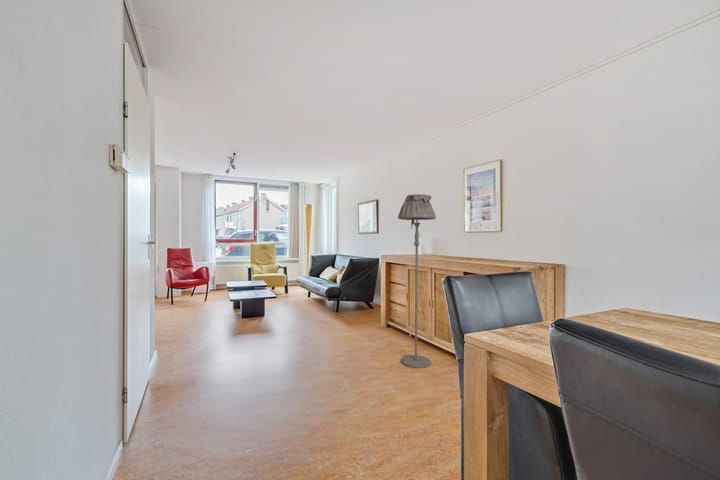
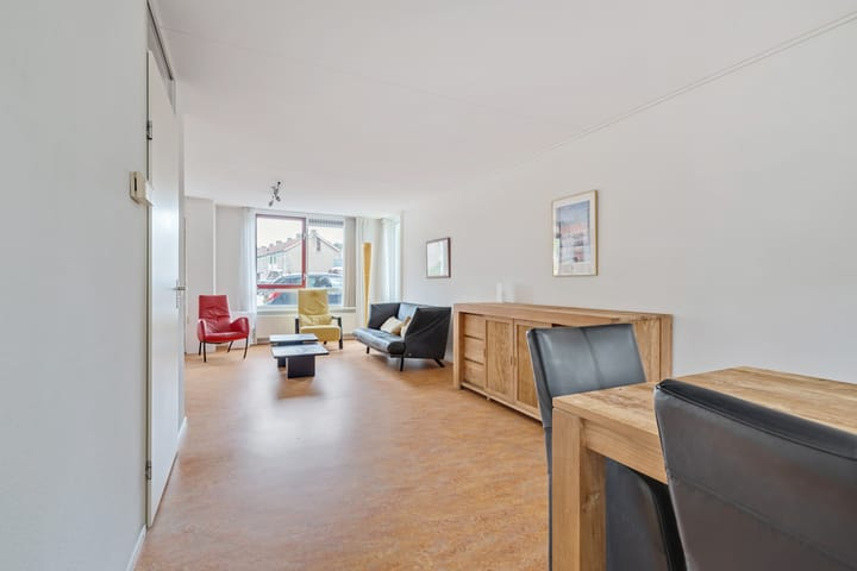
- floor lamp (416, 278)
